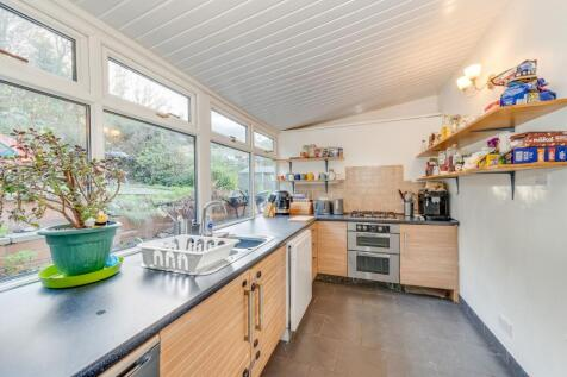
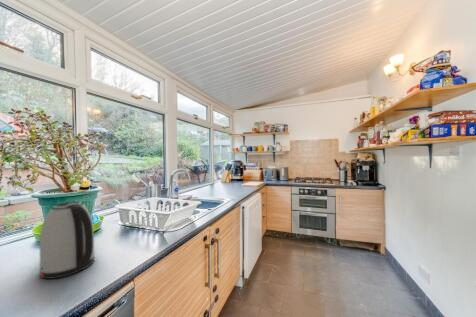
+ kettle (72, 235)
